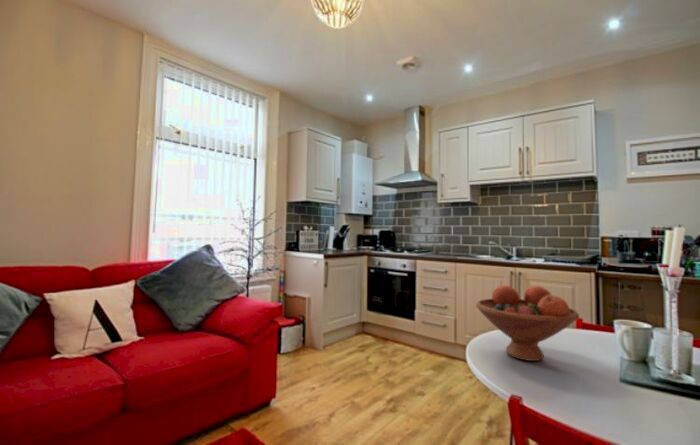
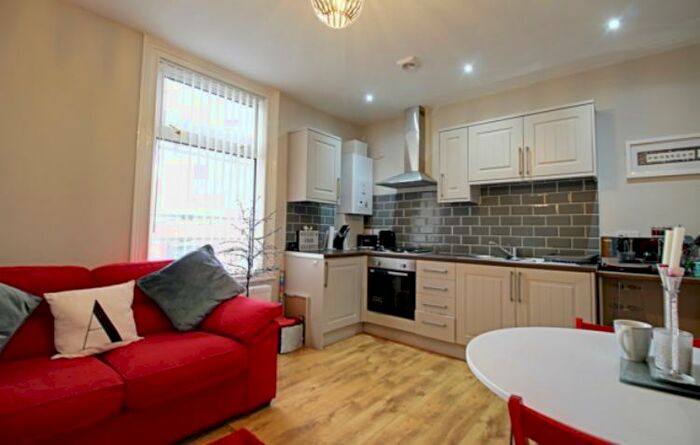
- fruit bowl (524, 321)
